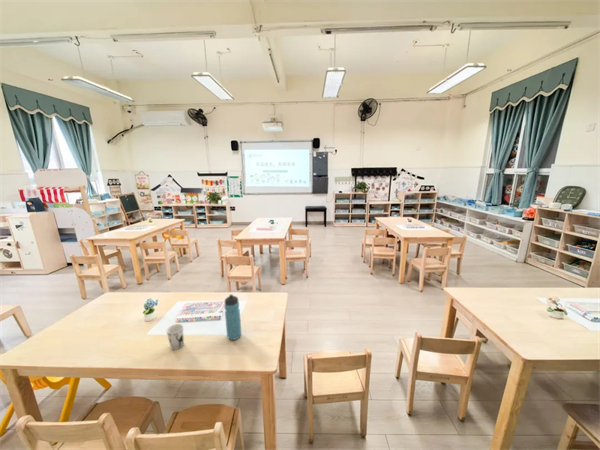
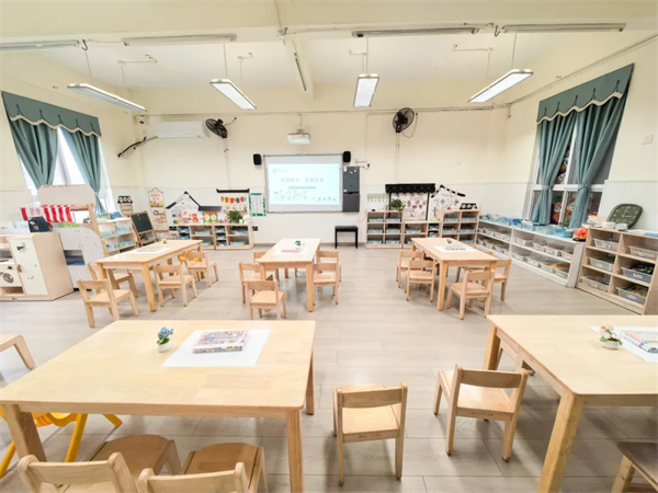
- cup (176, 337)
- water bottle (232, 315)
